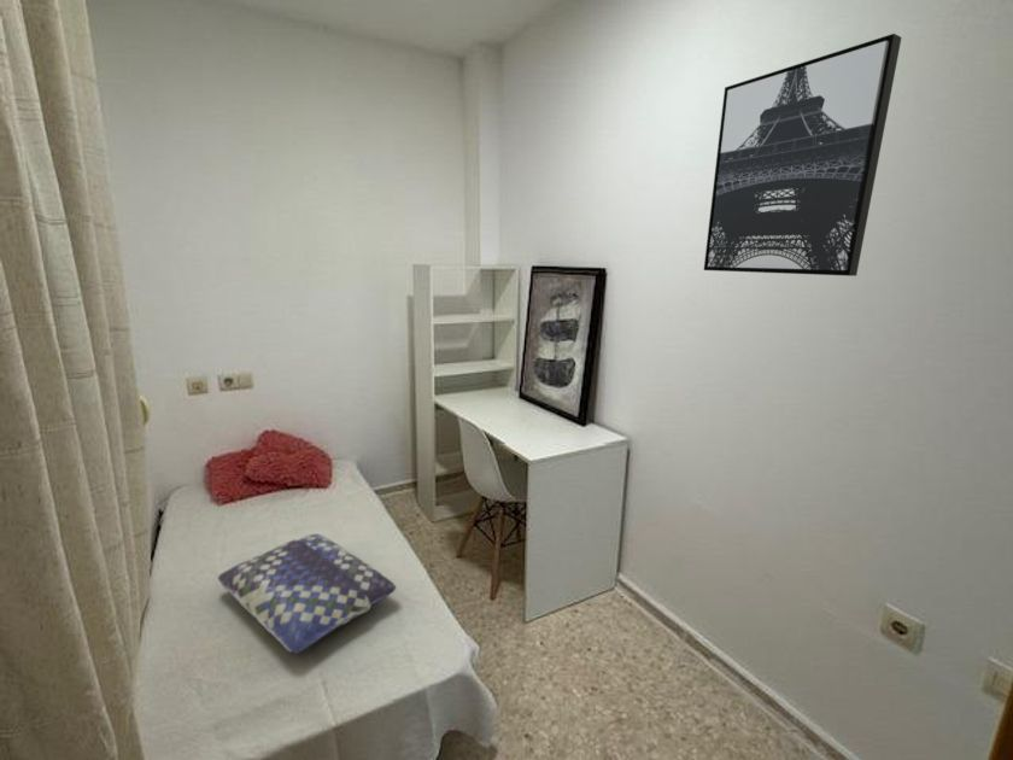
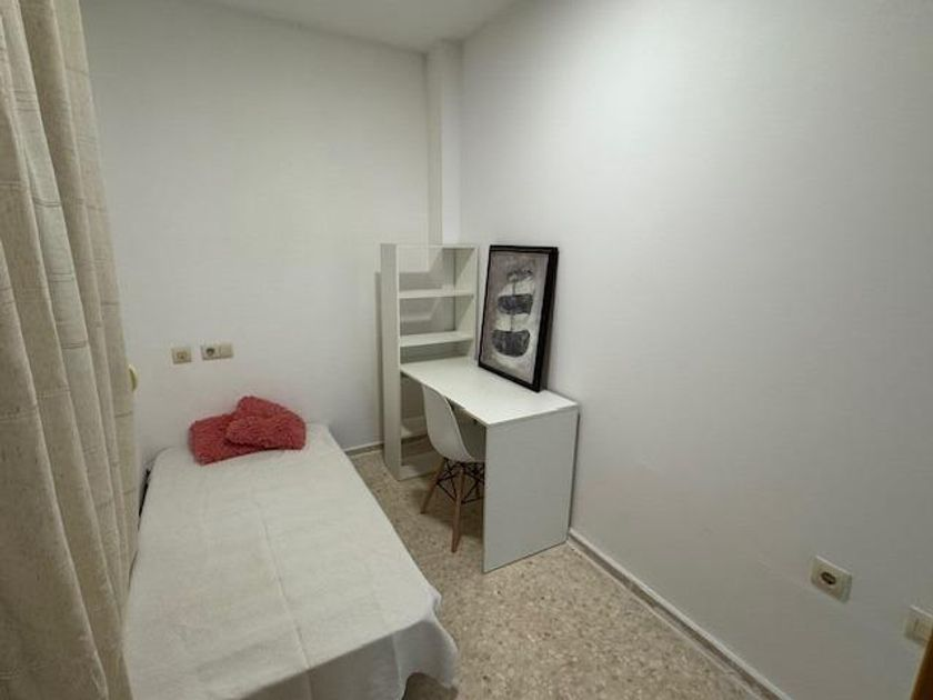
- wall art (785, 174)
- cushion (306, 583)
